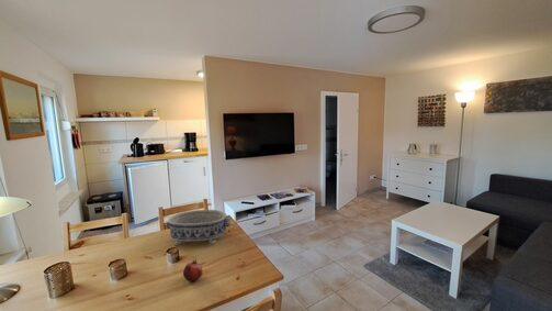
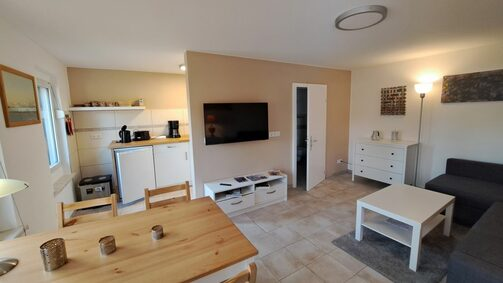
- fruit (192, 269)
- decorative bowl (198, 226)
